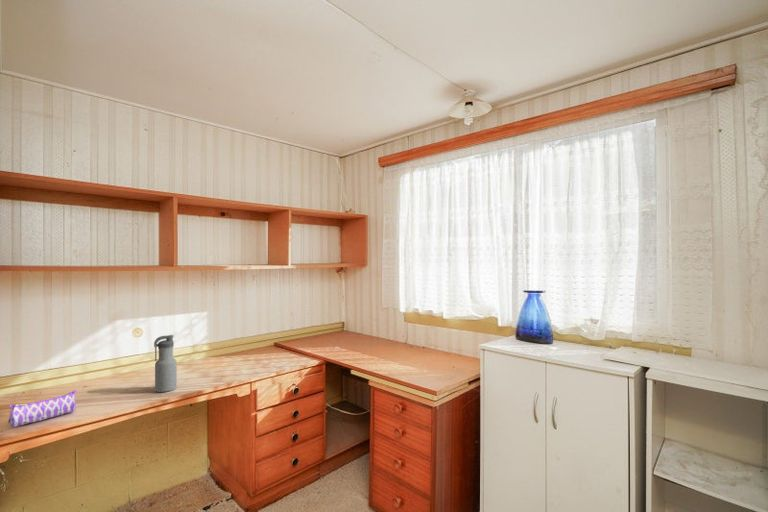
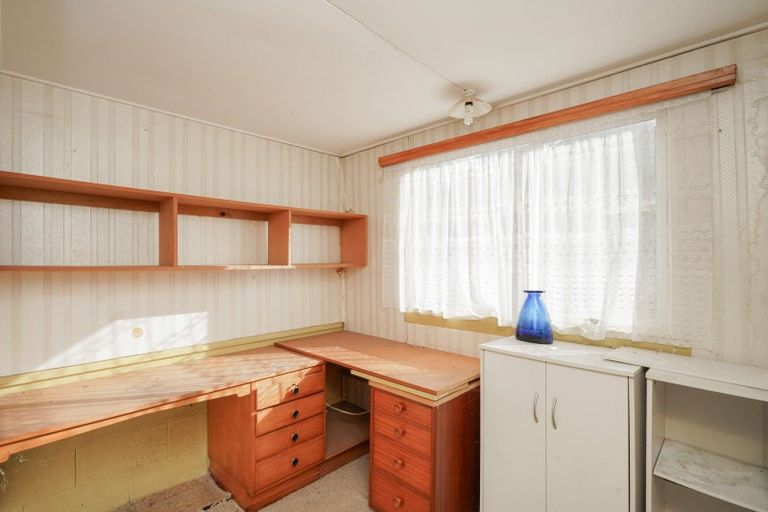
- pencil case (43, 408)
- water bottle (165, 362)
